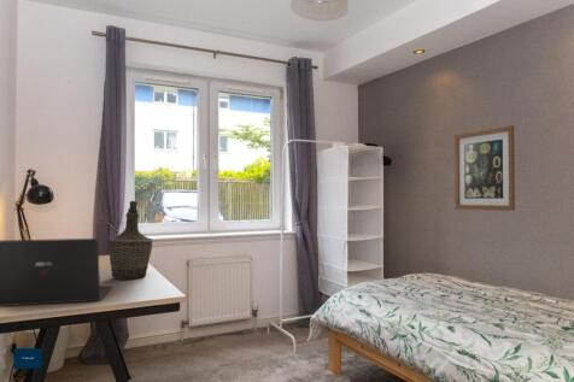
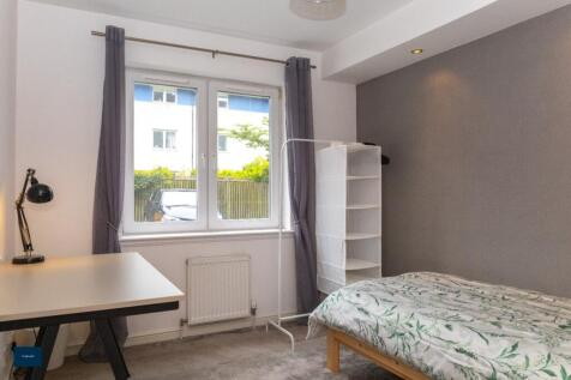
- wall art (482, 170)
- bottle (130, 239)
- laptop (54, 266)
